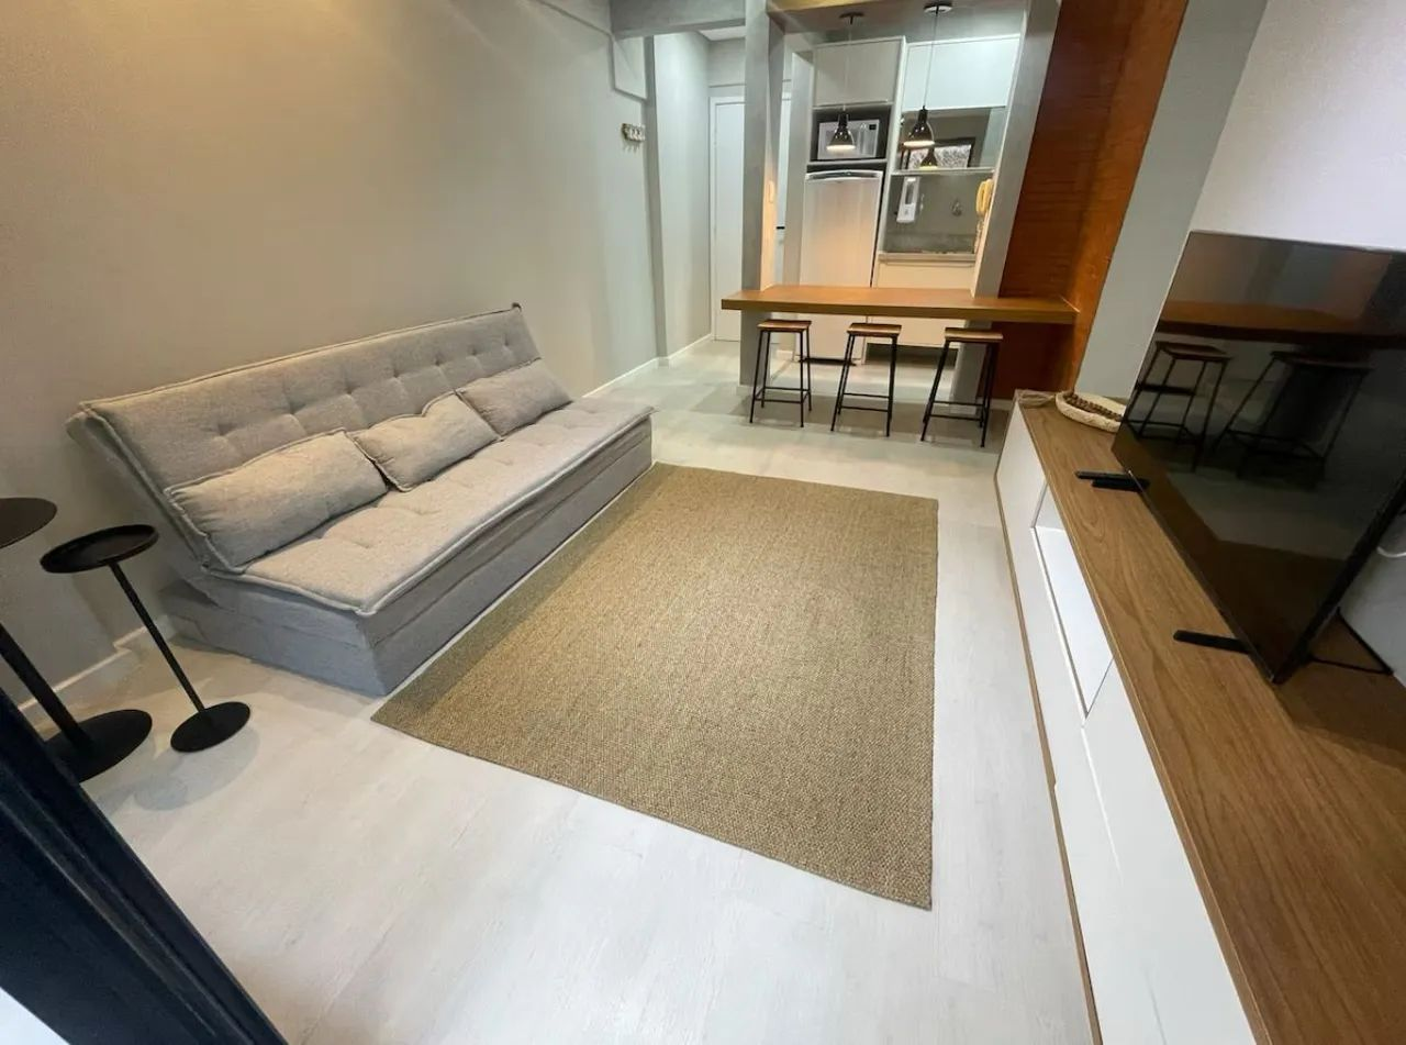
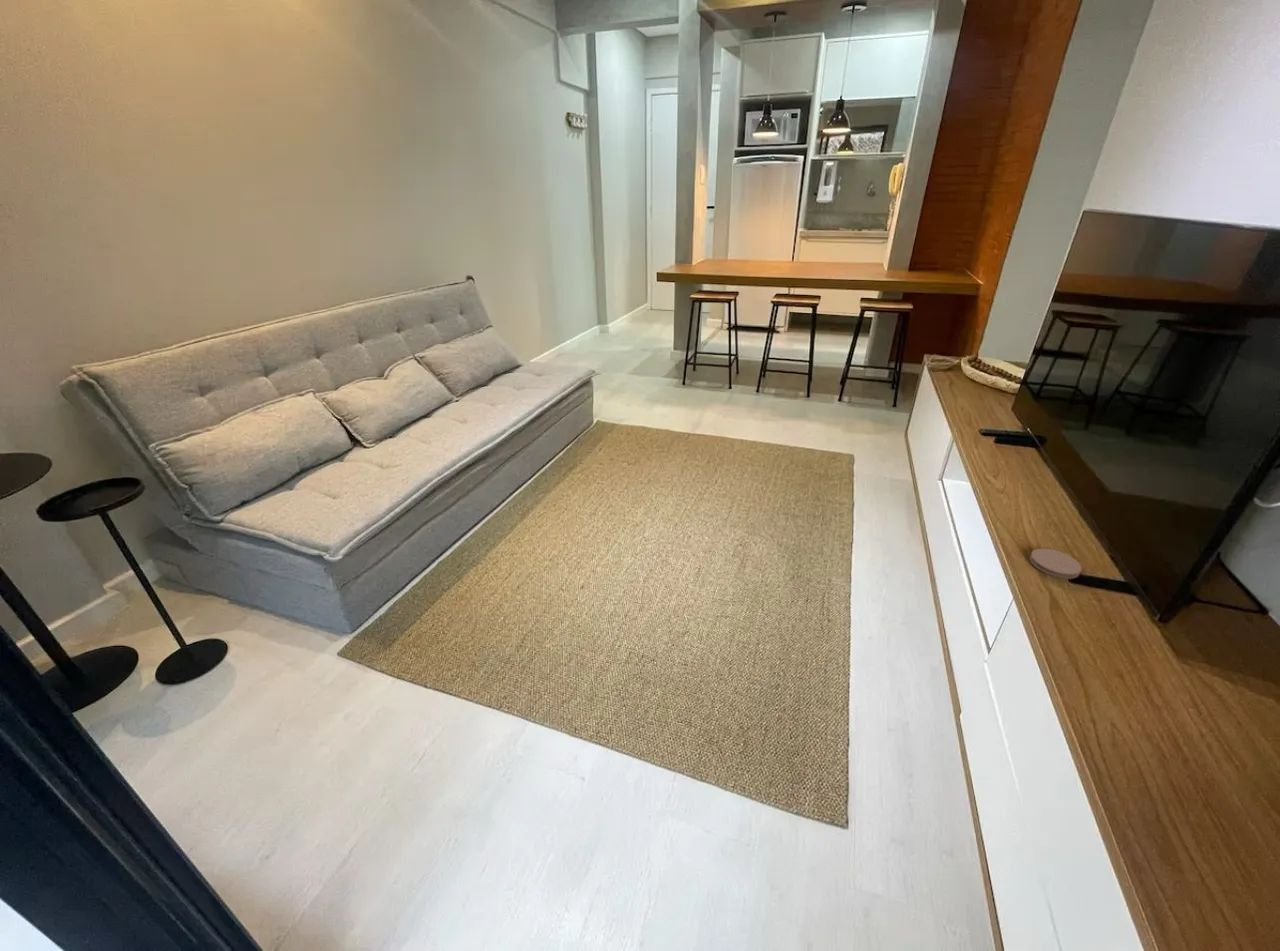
+ coaster (1055, 563)
